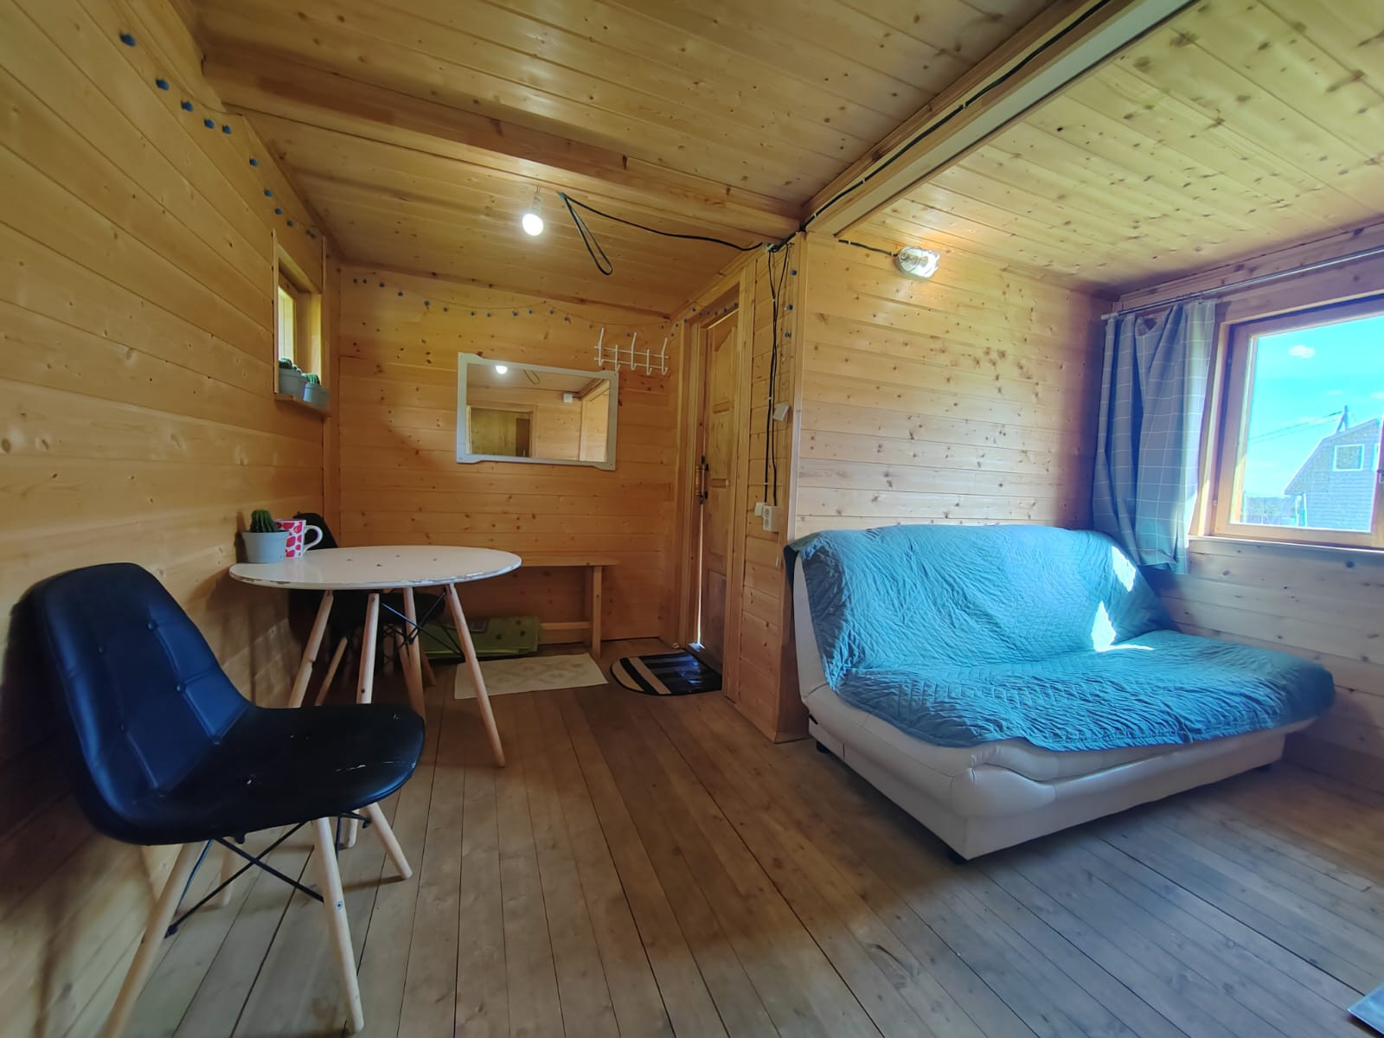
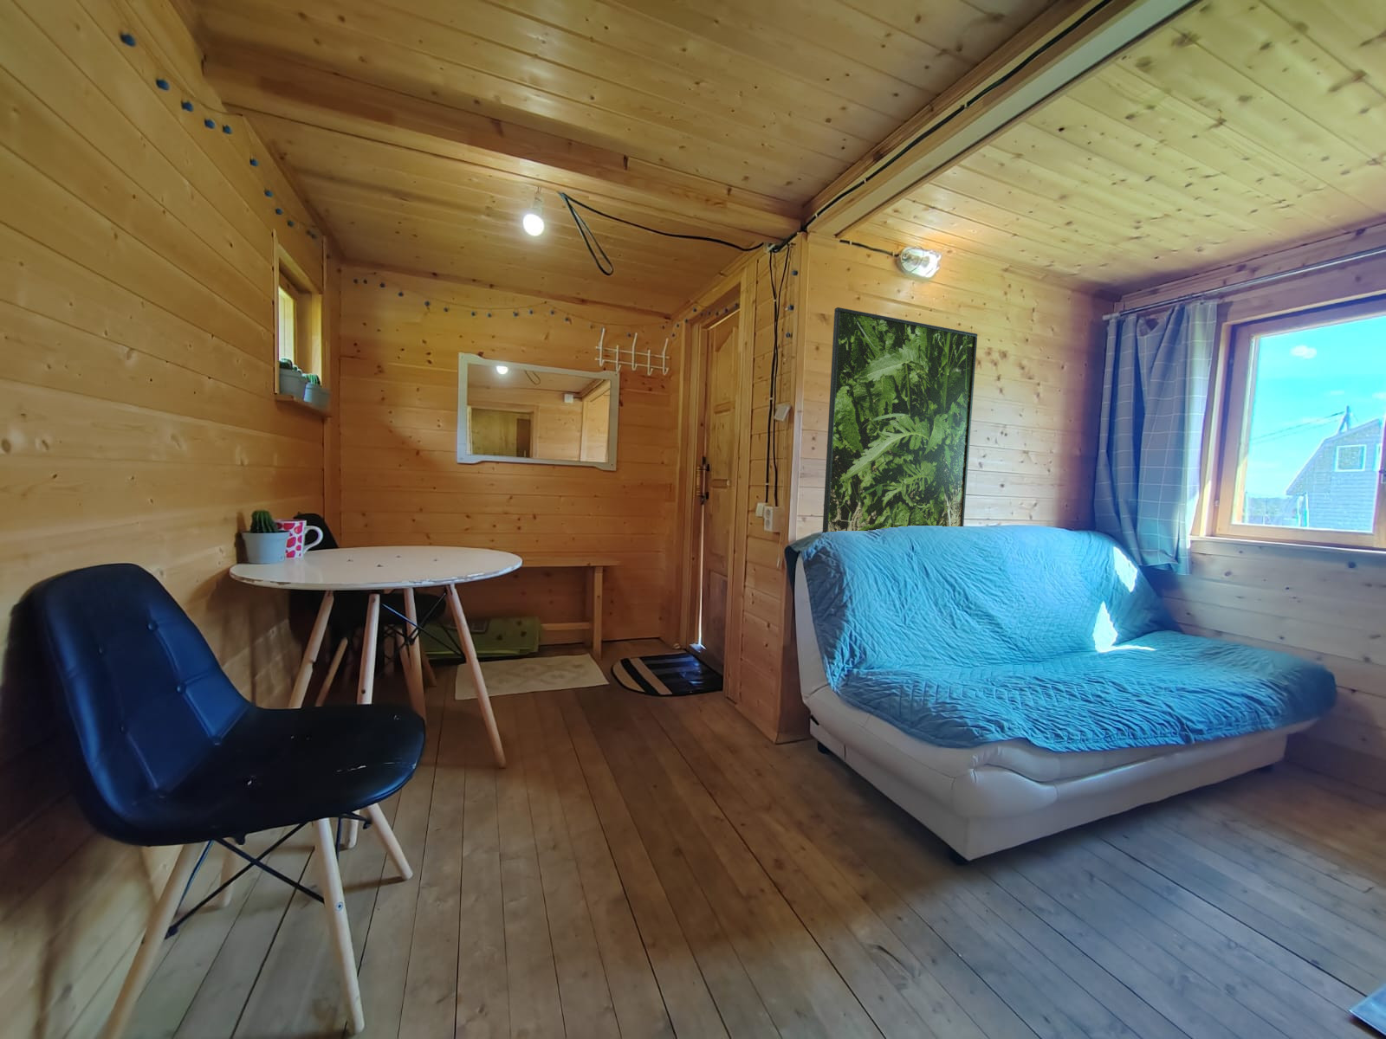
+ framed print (901, 441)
